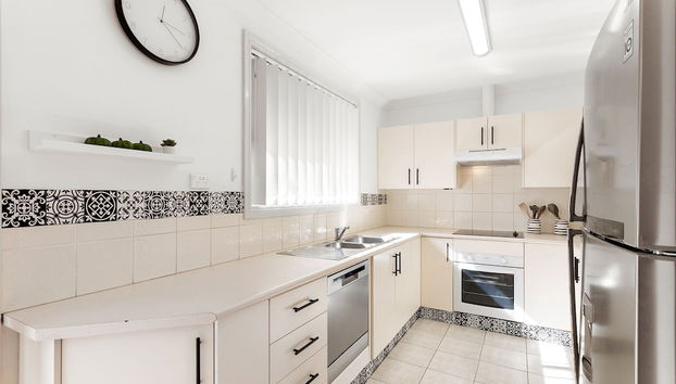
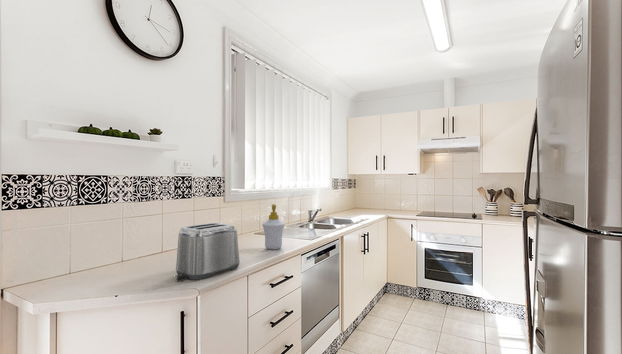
+ soap bottle (273, 226)
+ toaster (206, 248)
